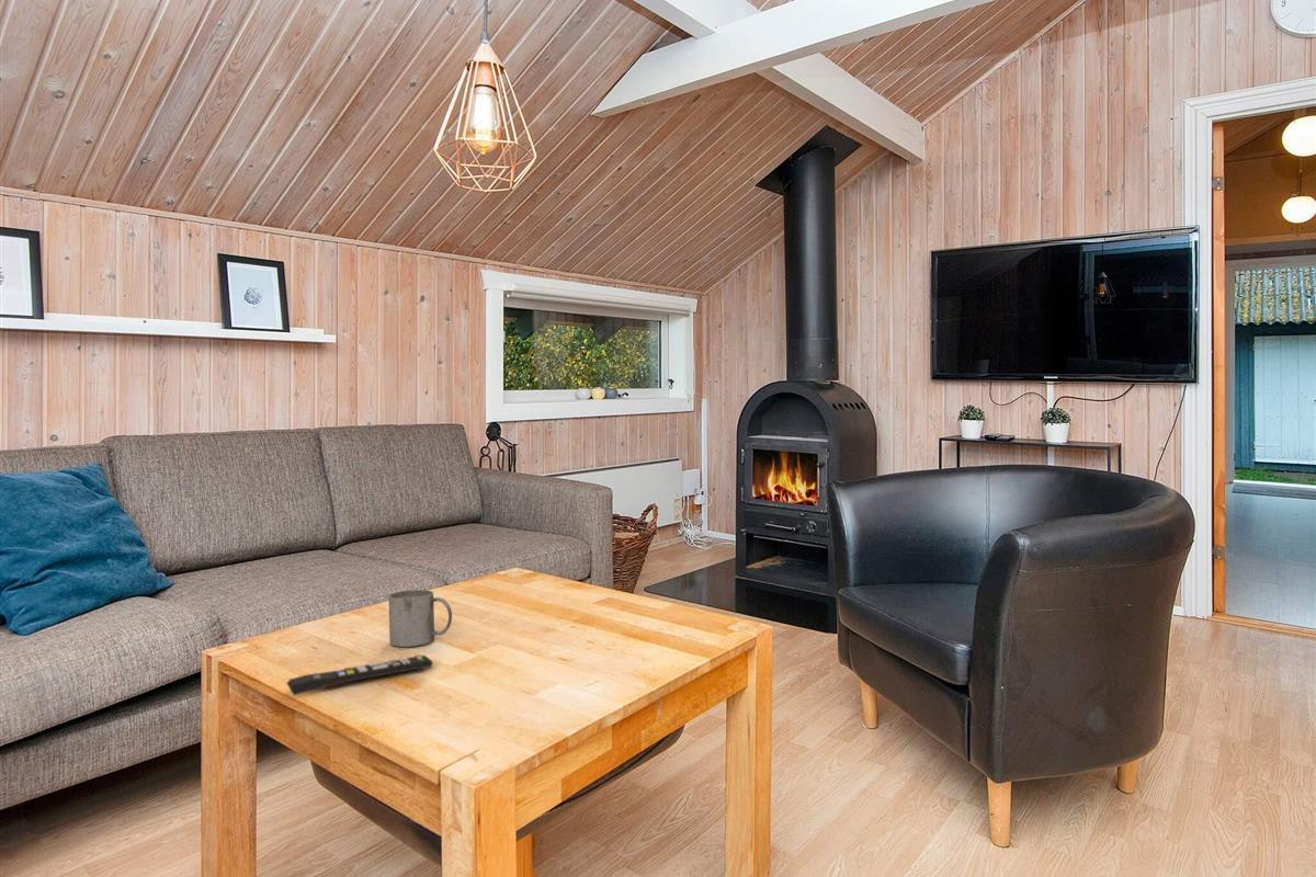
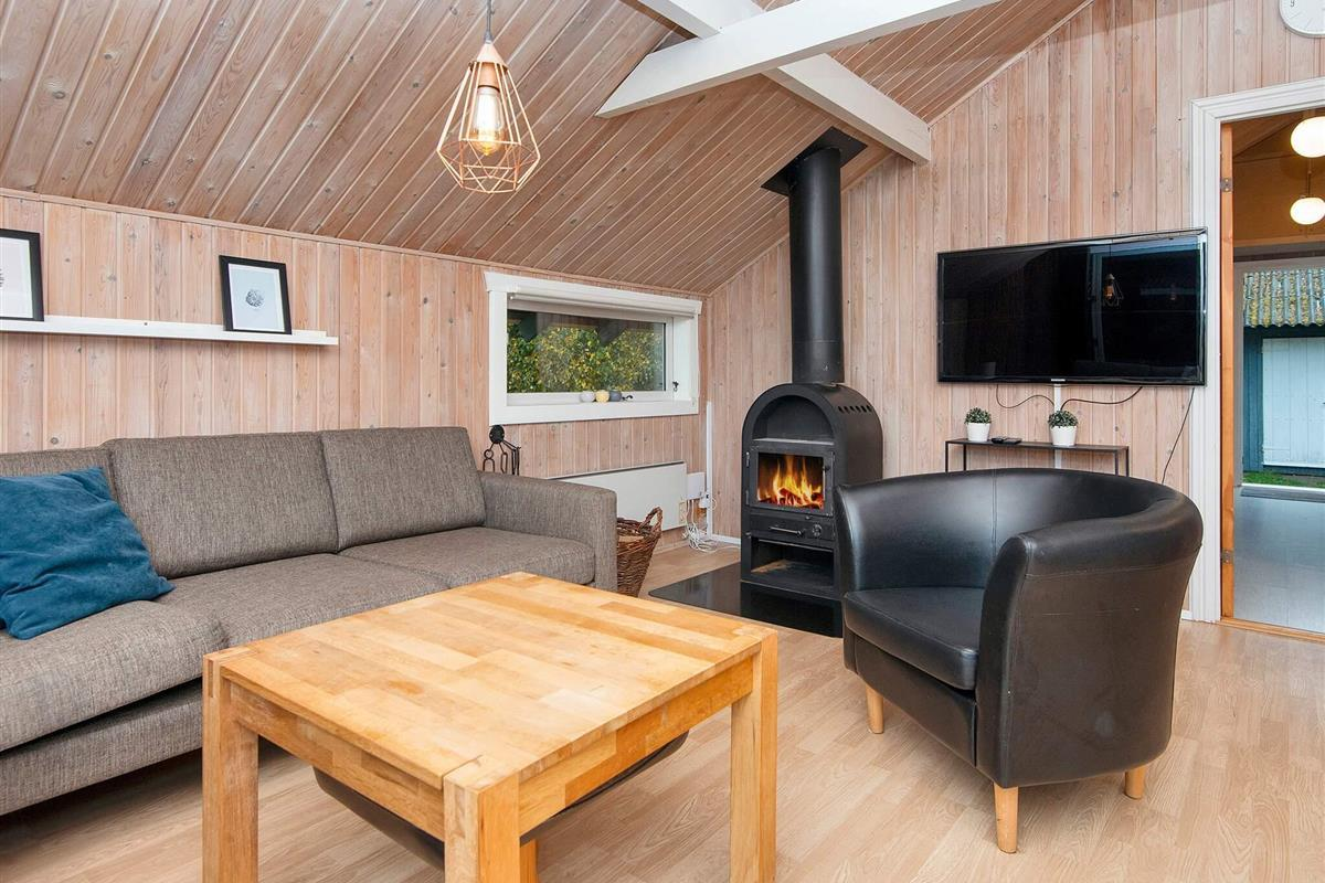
- remote control (362, 673)
- mug (420, 617)
